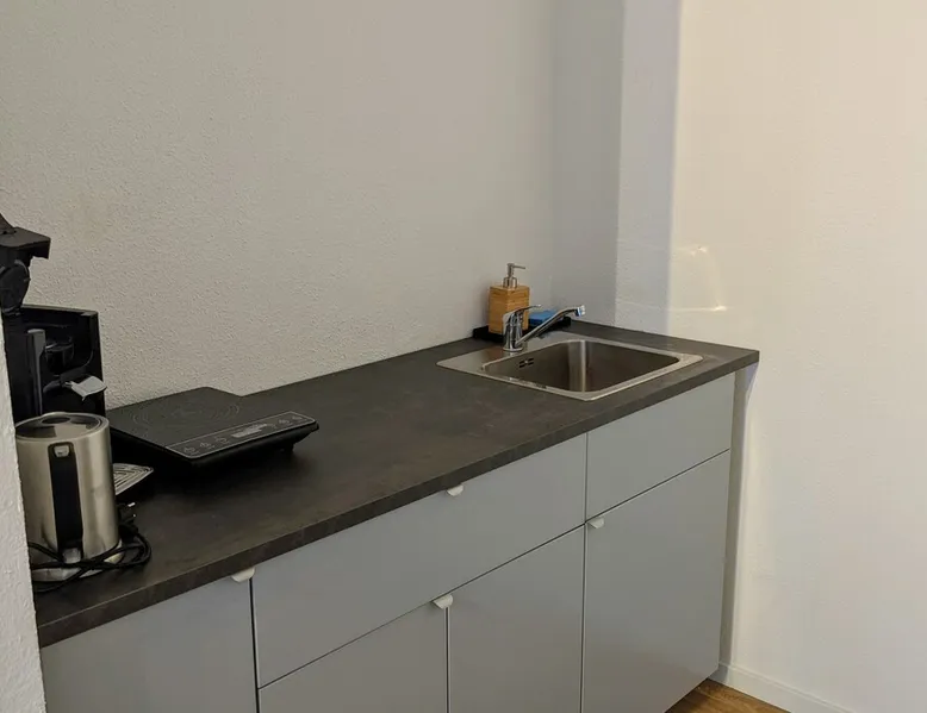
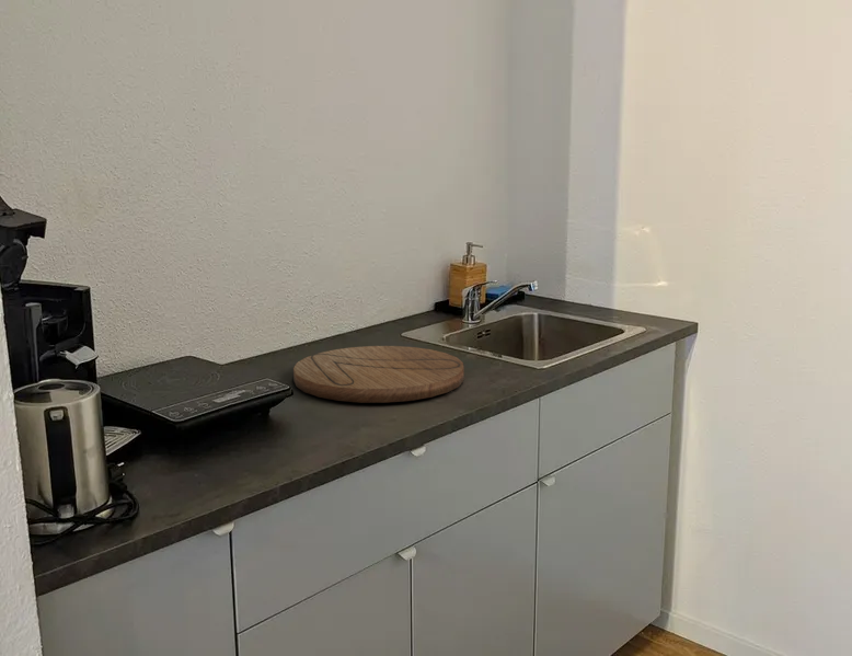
+ cutting board (379, 371)
